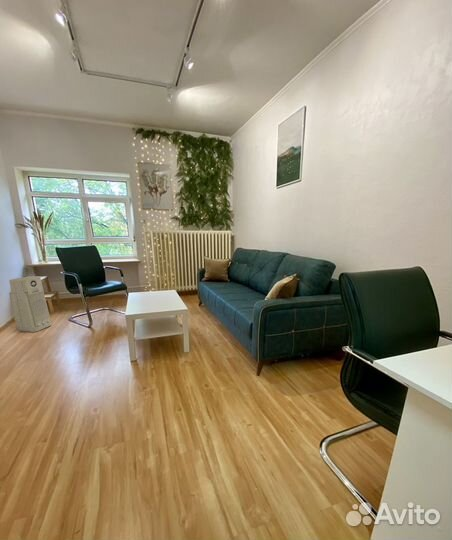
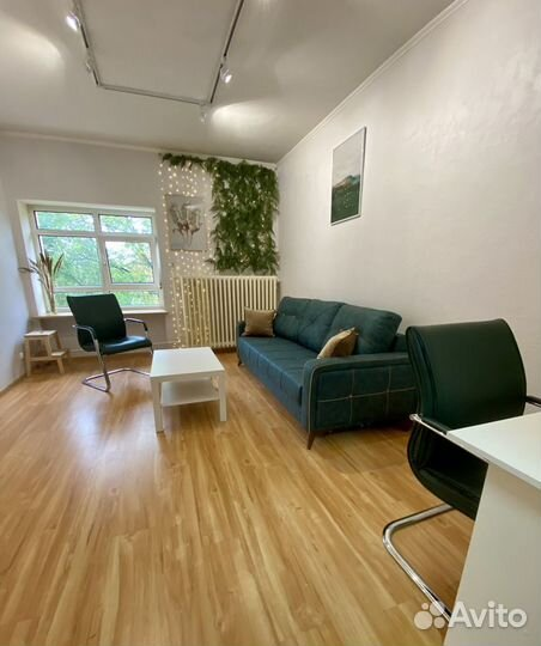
- air purifier (28, 303)
